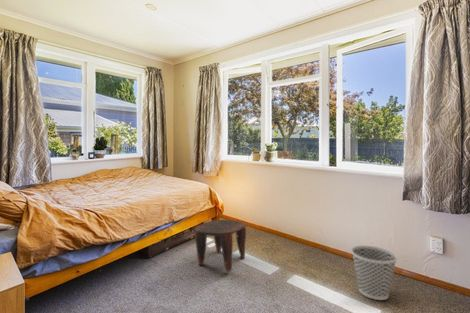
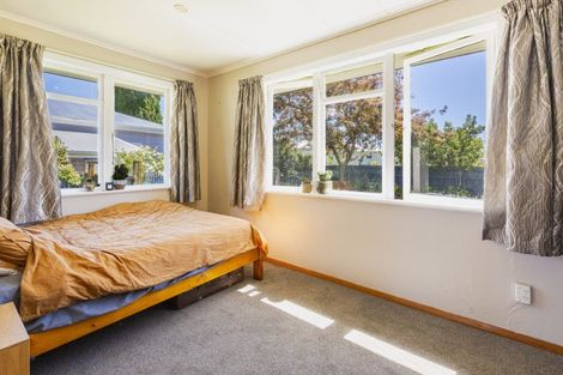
- stool (221, 243)
- wastebasket (373, 272)
